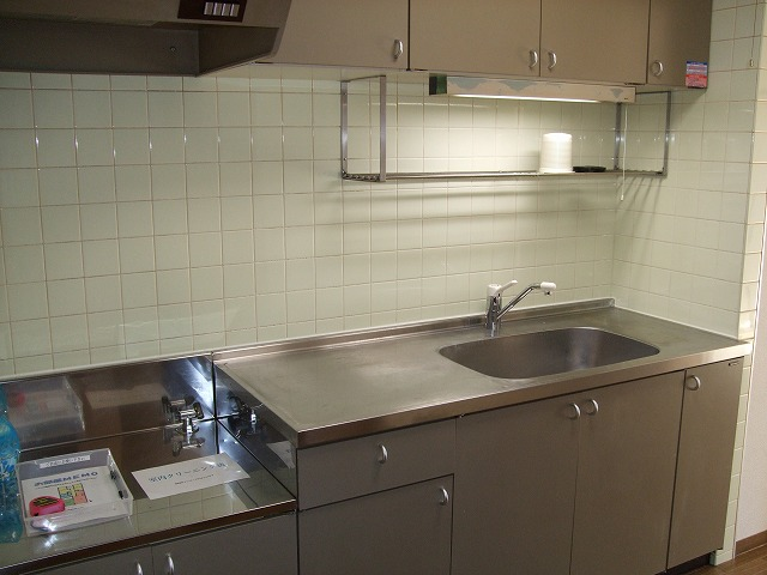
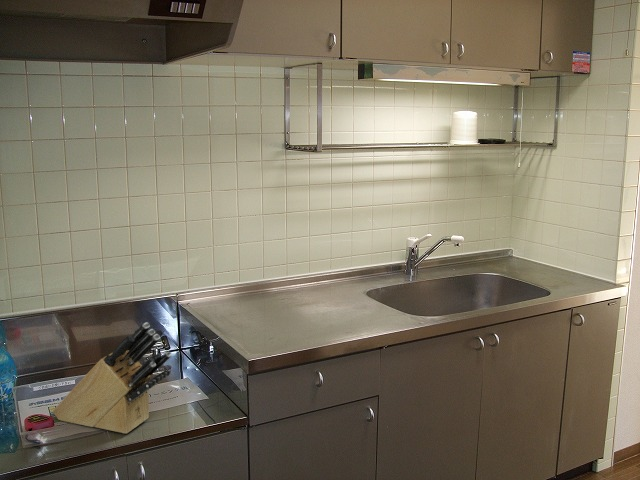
+ knife block (111, 372)
